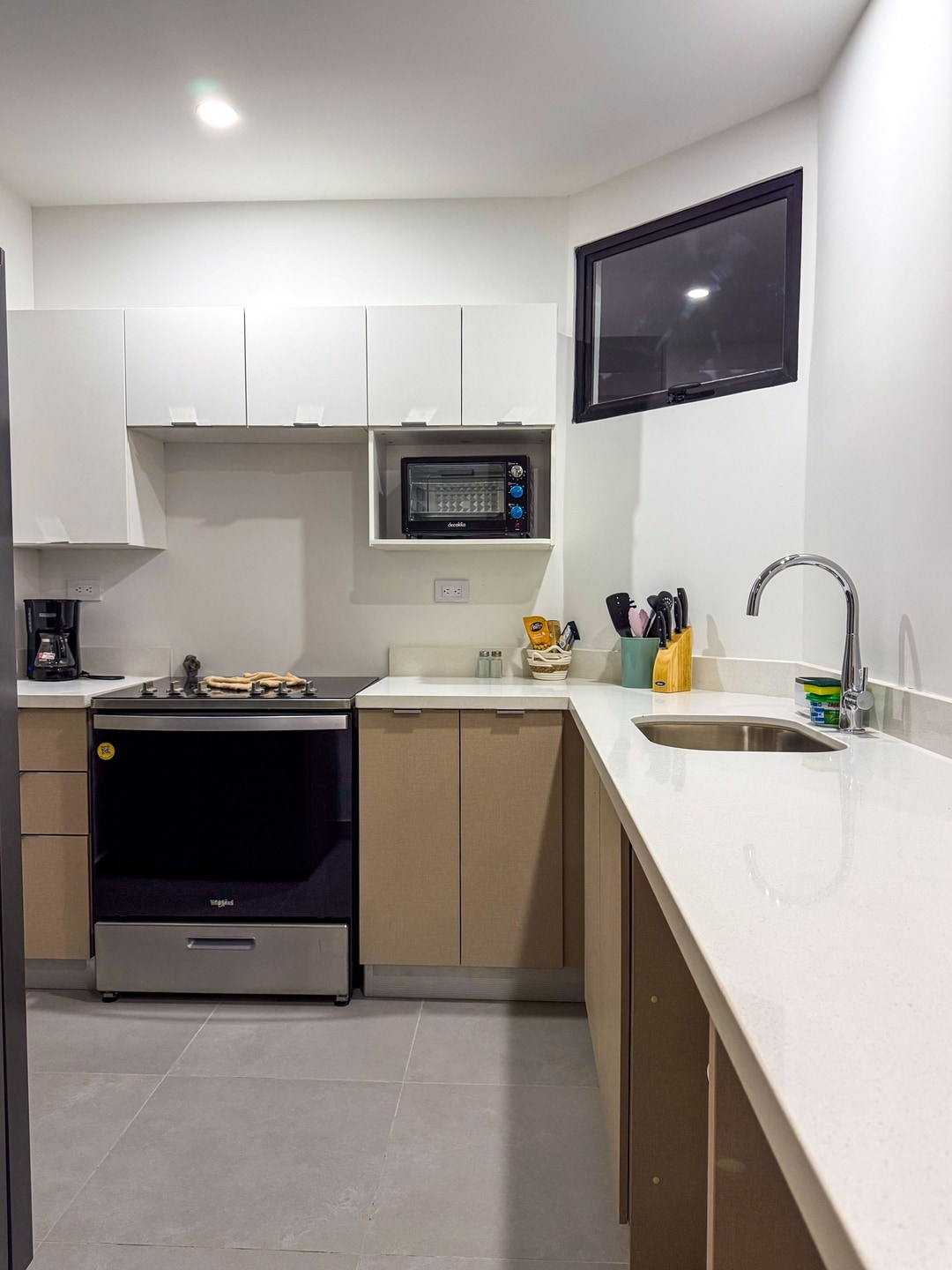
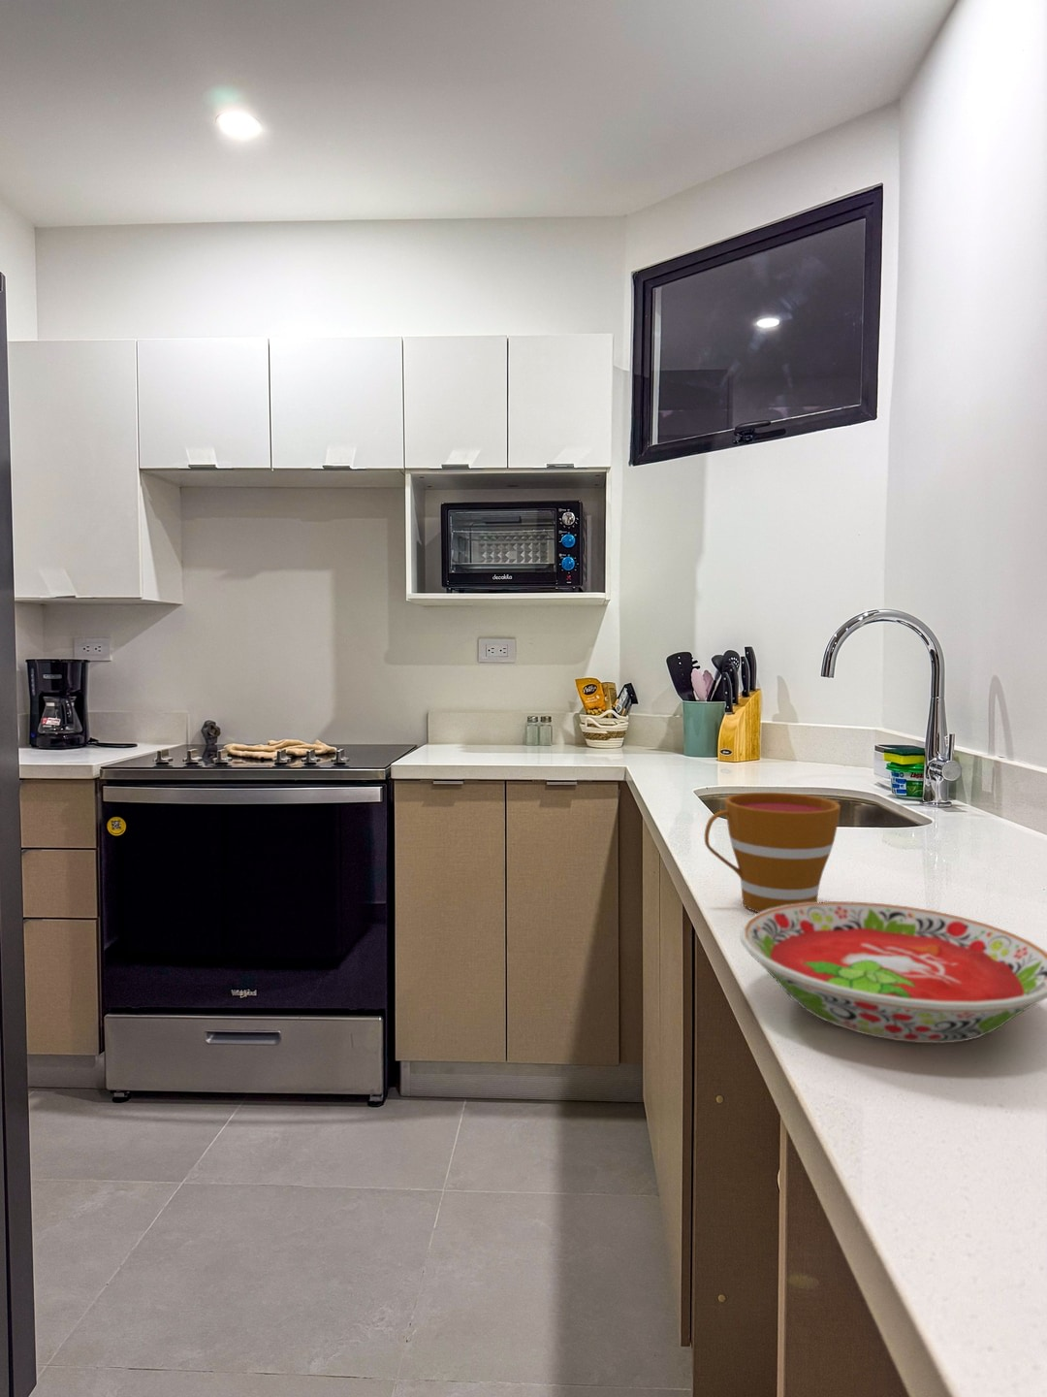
+ bowl (890, 974)
+ cup (771, 854)
